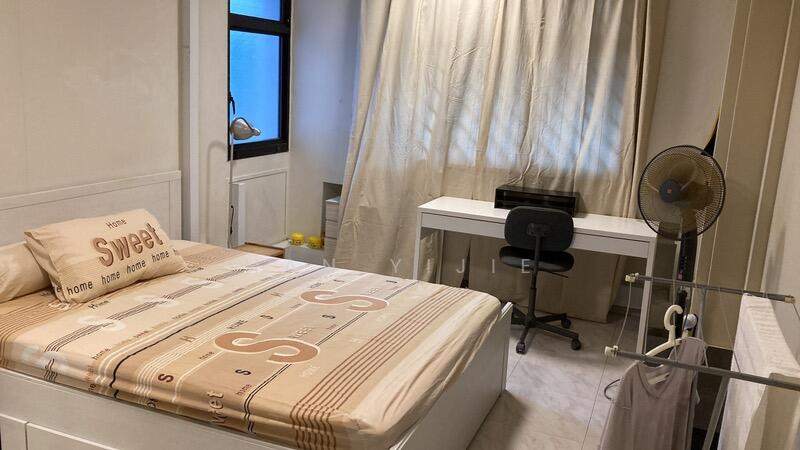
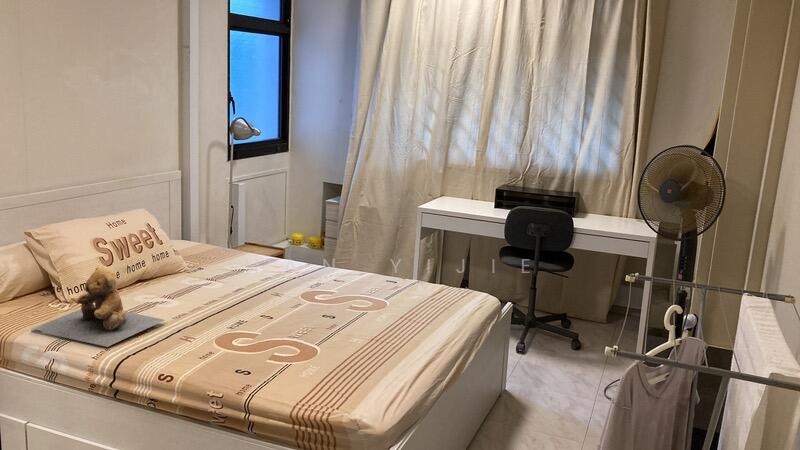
+ teddy bear (98, 298)
